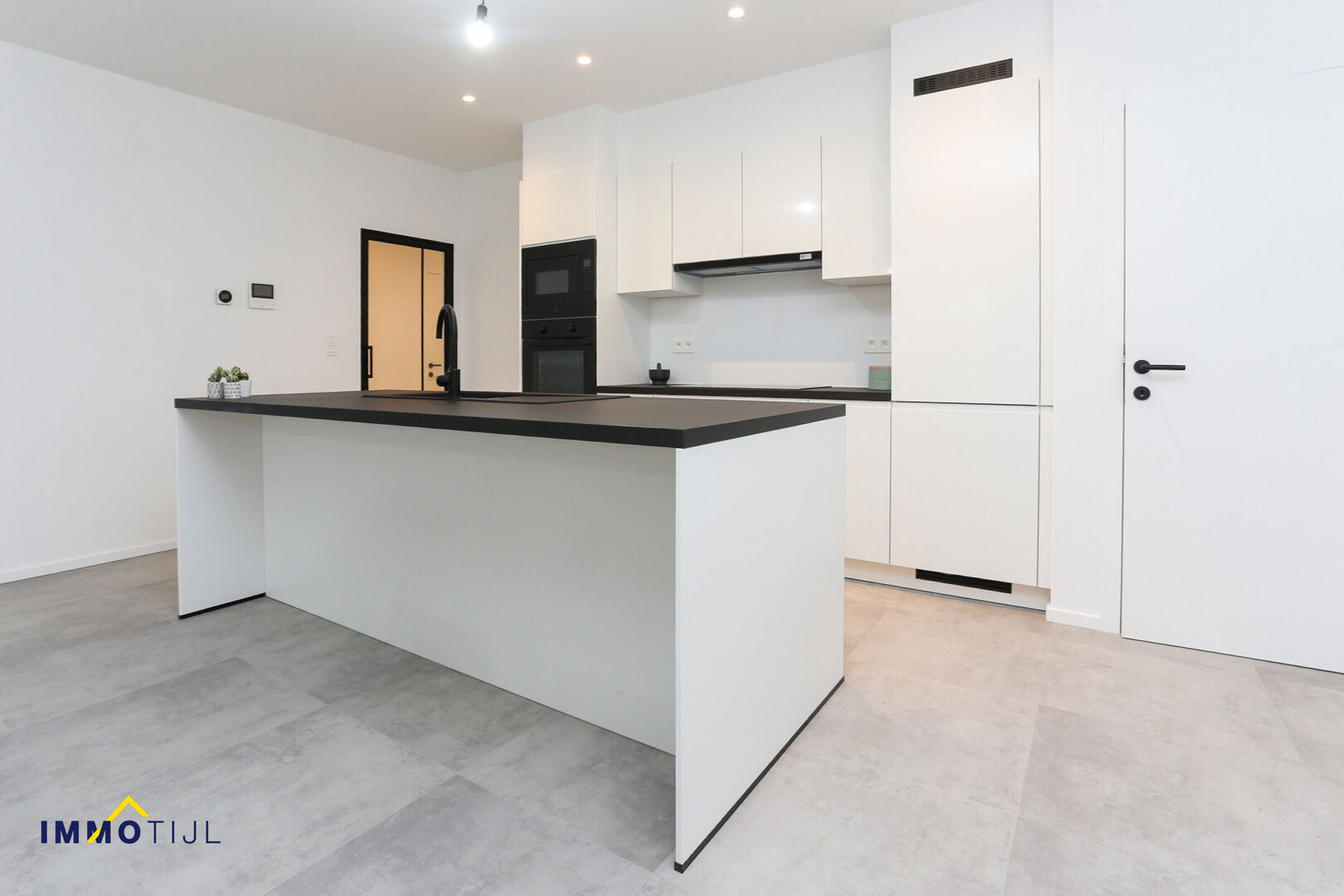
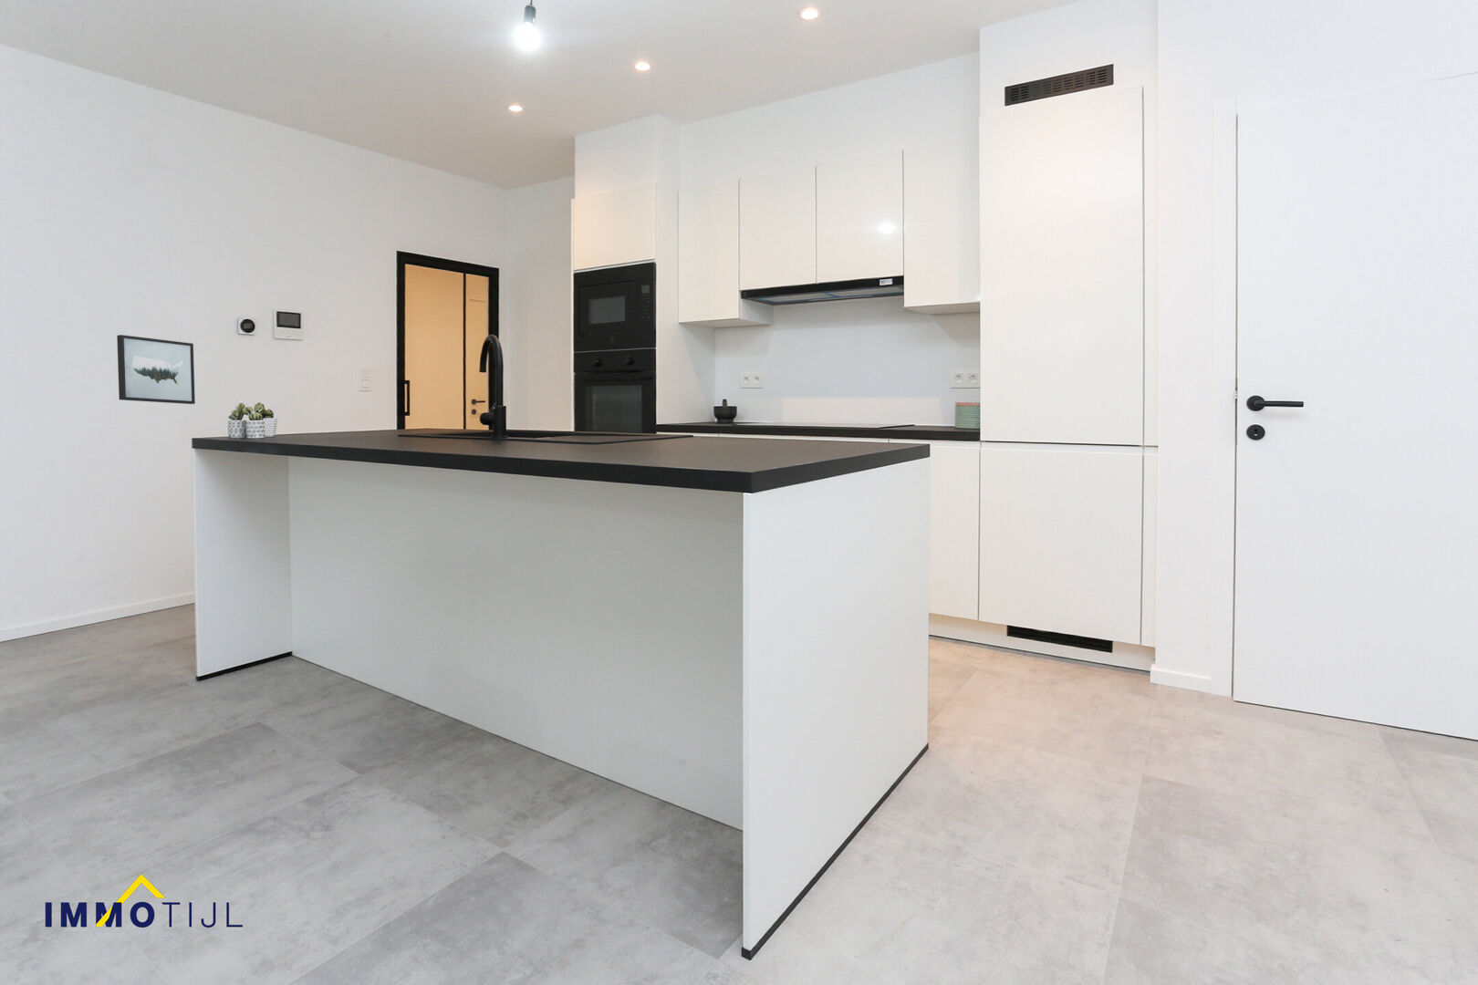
+ wall art (157, 370)
